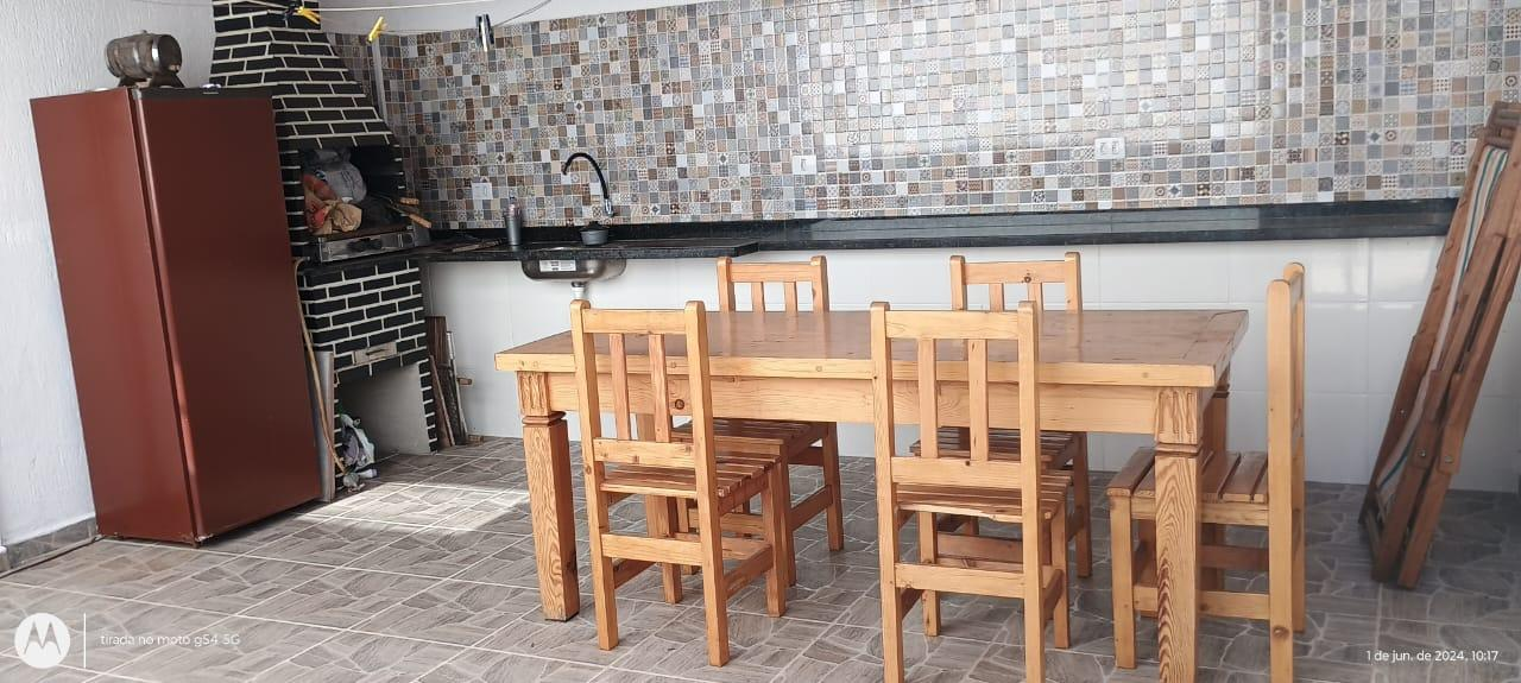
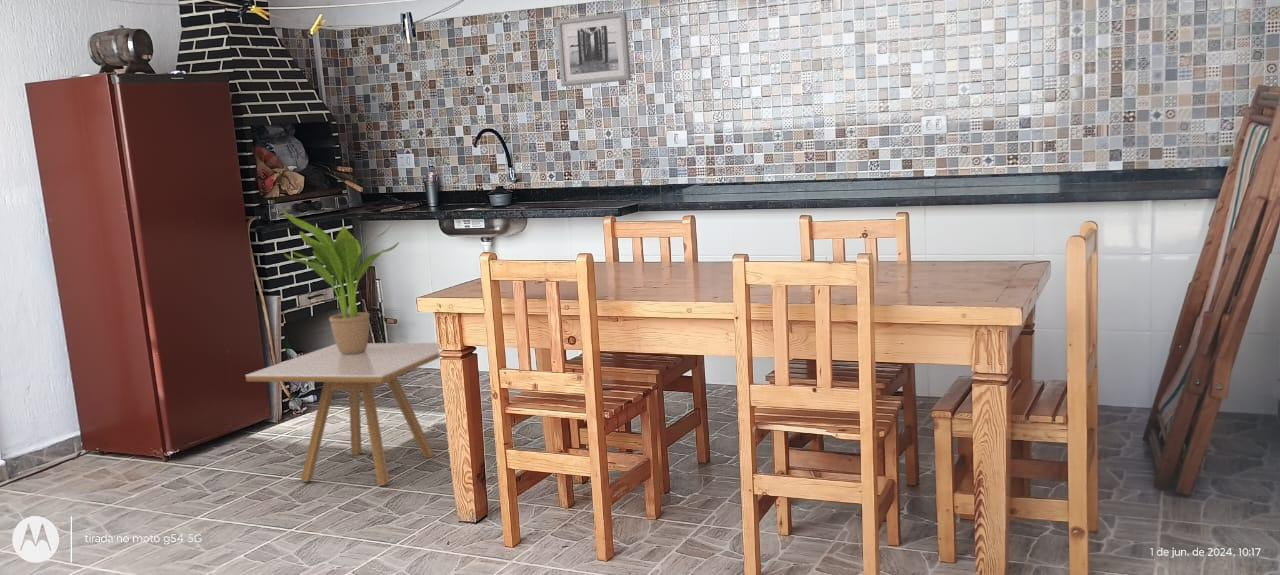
+ potted plant (337, 281)
+ side table (365, 412)
+ wall art (593, 49)
